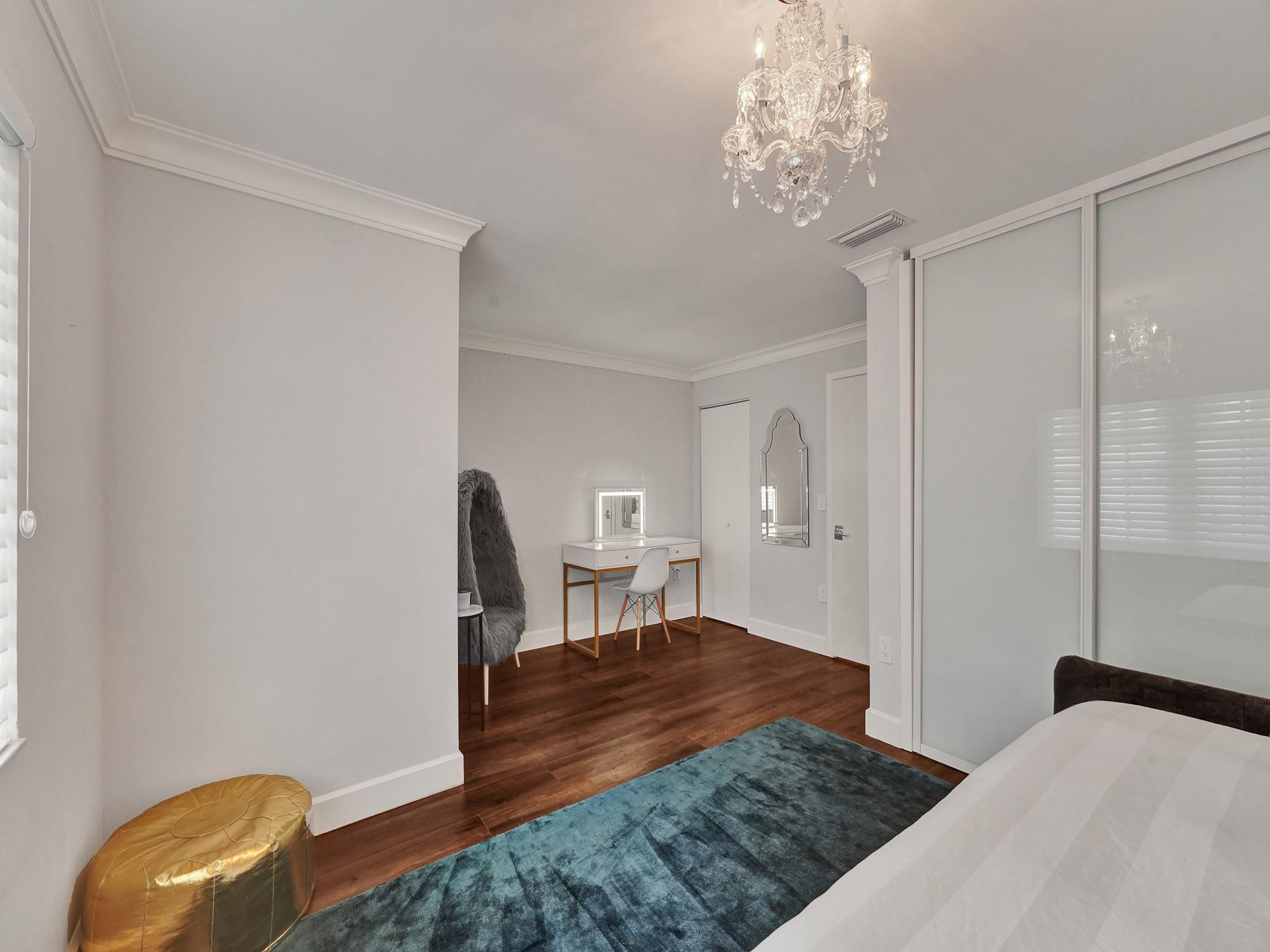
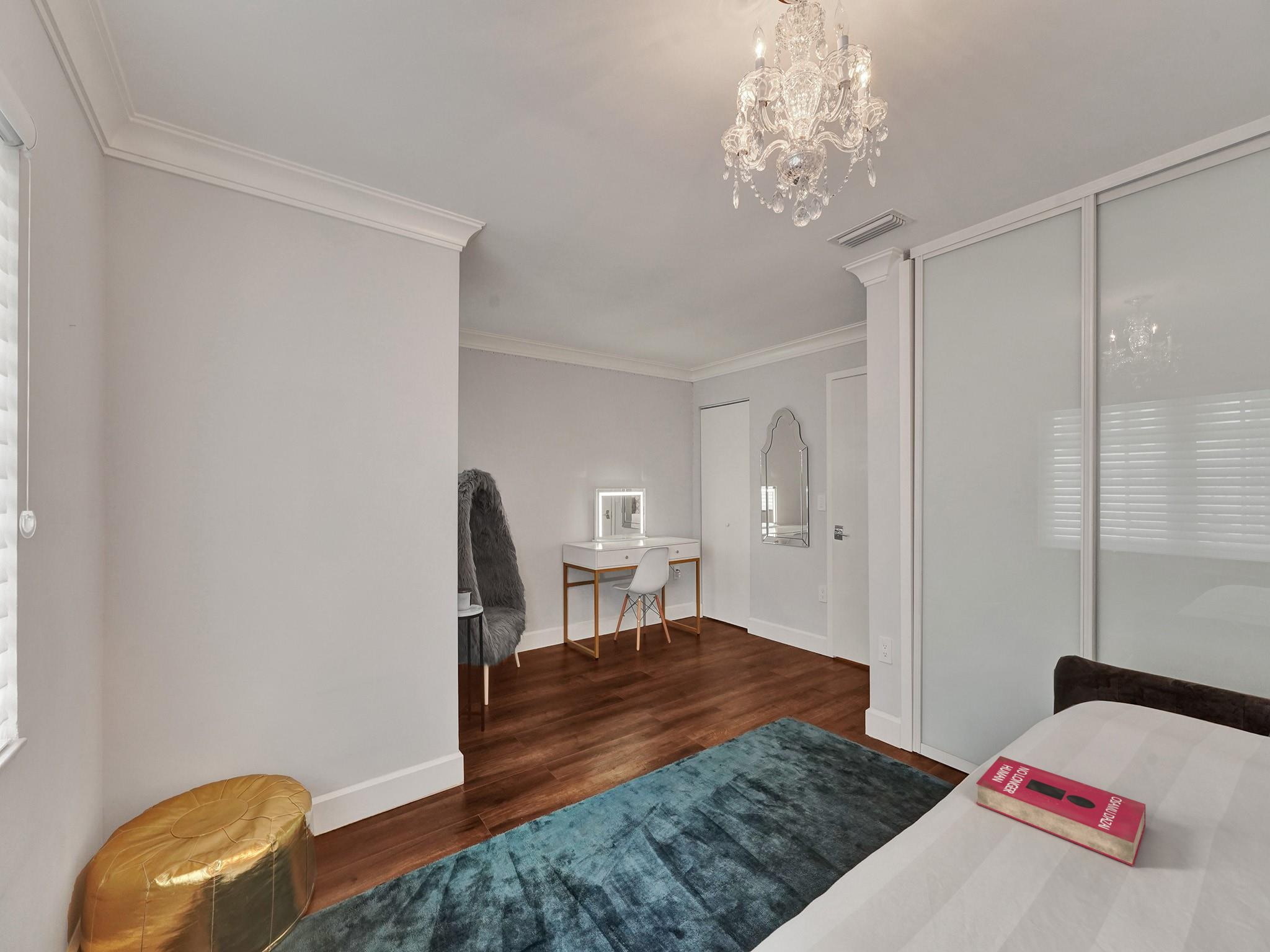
+ book (1058, 803)
